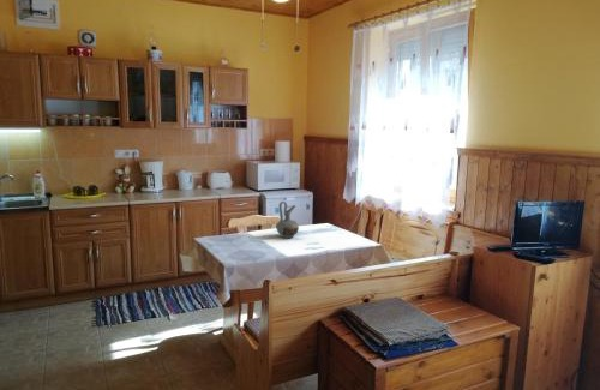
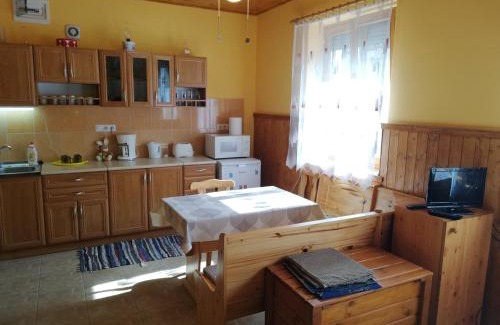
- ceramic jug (287, 218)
